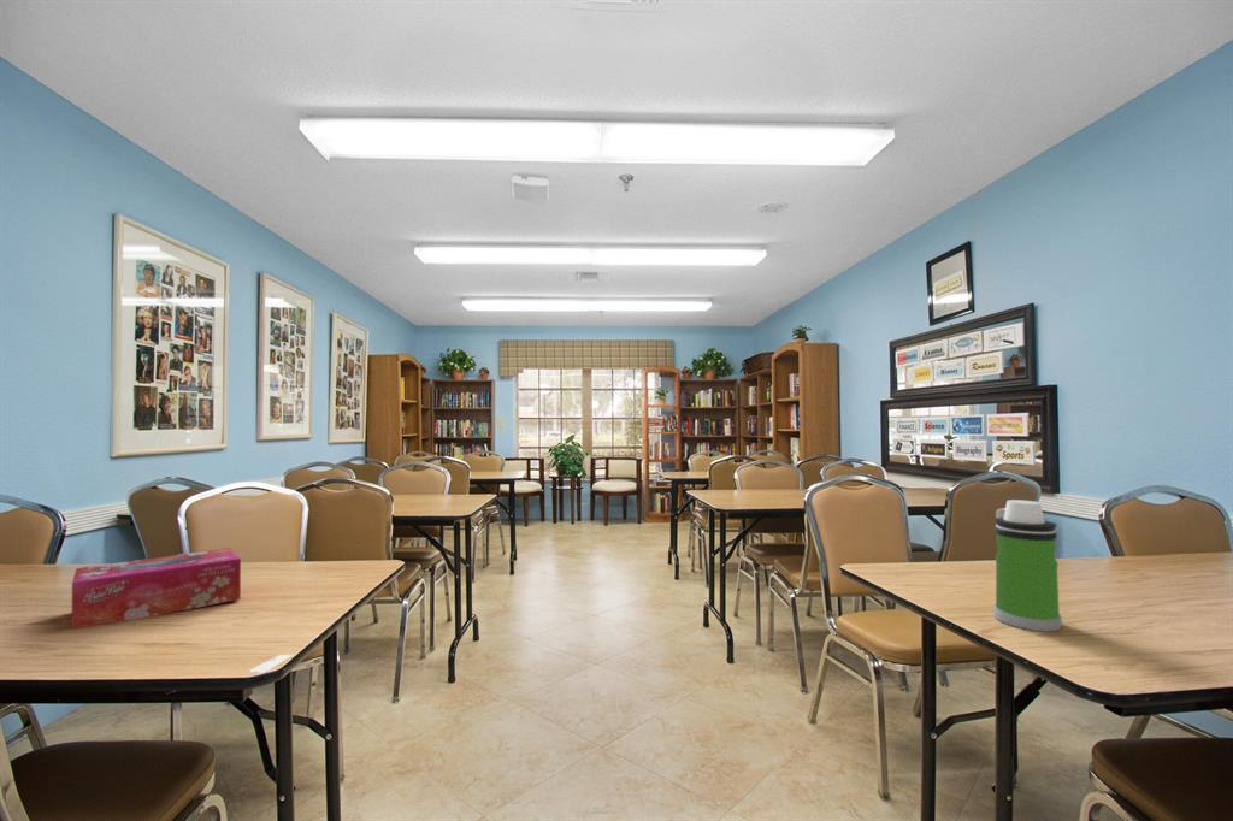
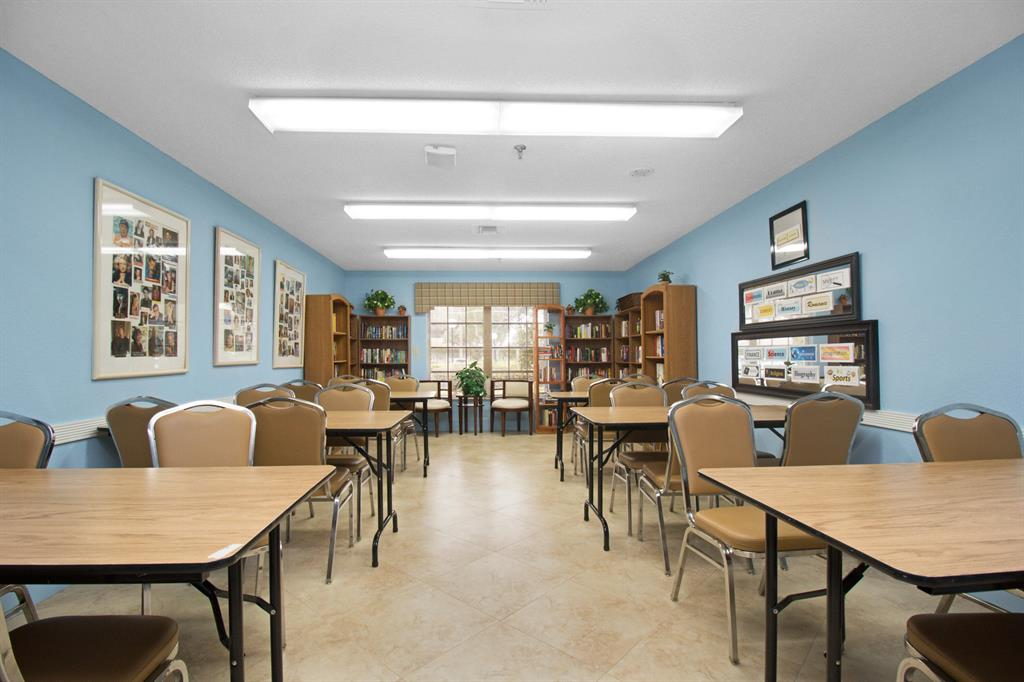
- tissue box (160, 584)
- water bottle (1023, 561)
